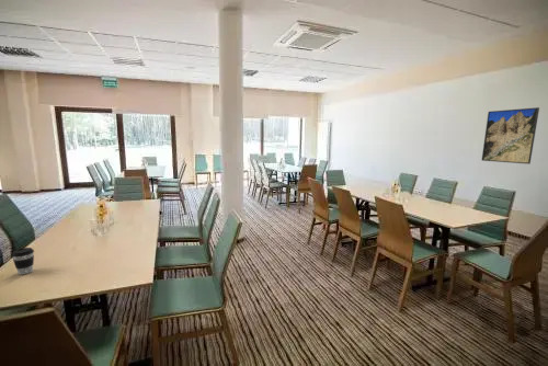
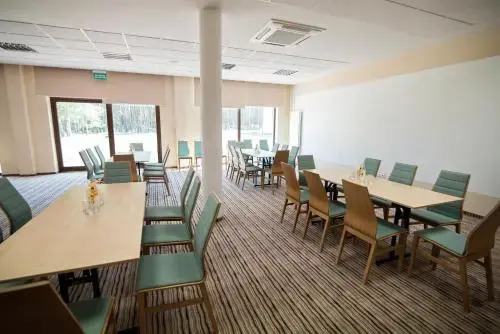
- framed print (507, 136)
- coffee cup (24, 261)
